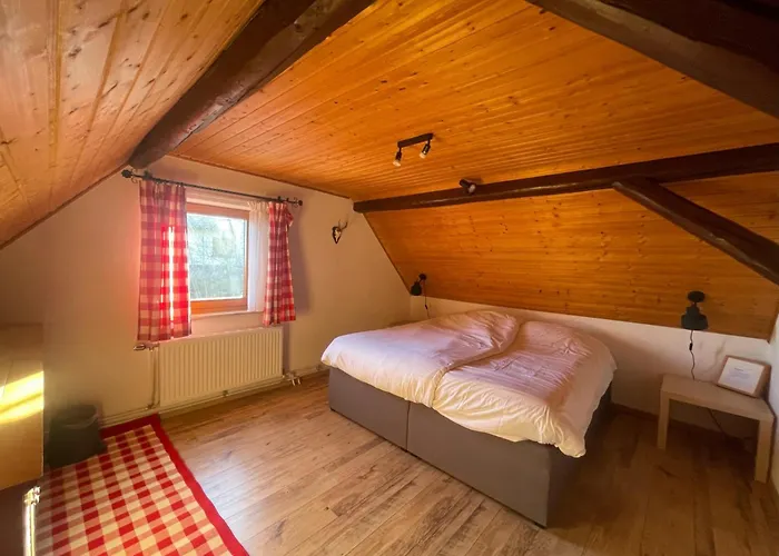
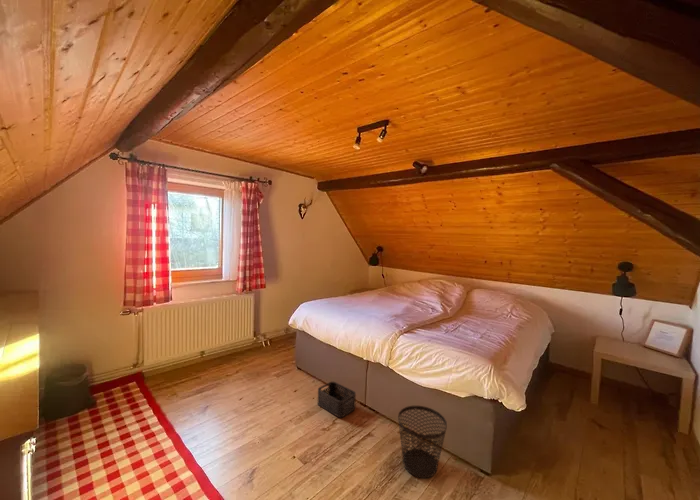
+ storage bin (336, 398)
+ wastebasket (420, 442)
